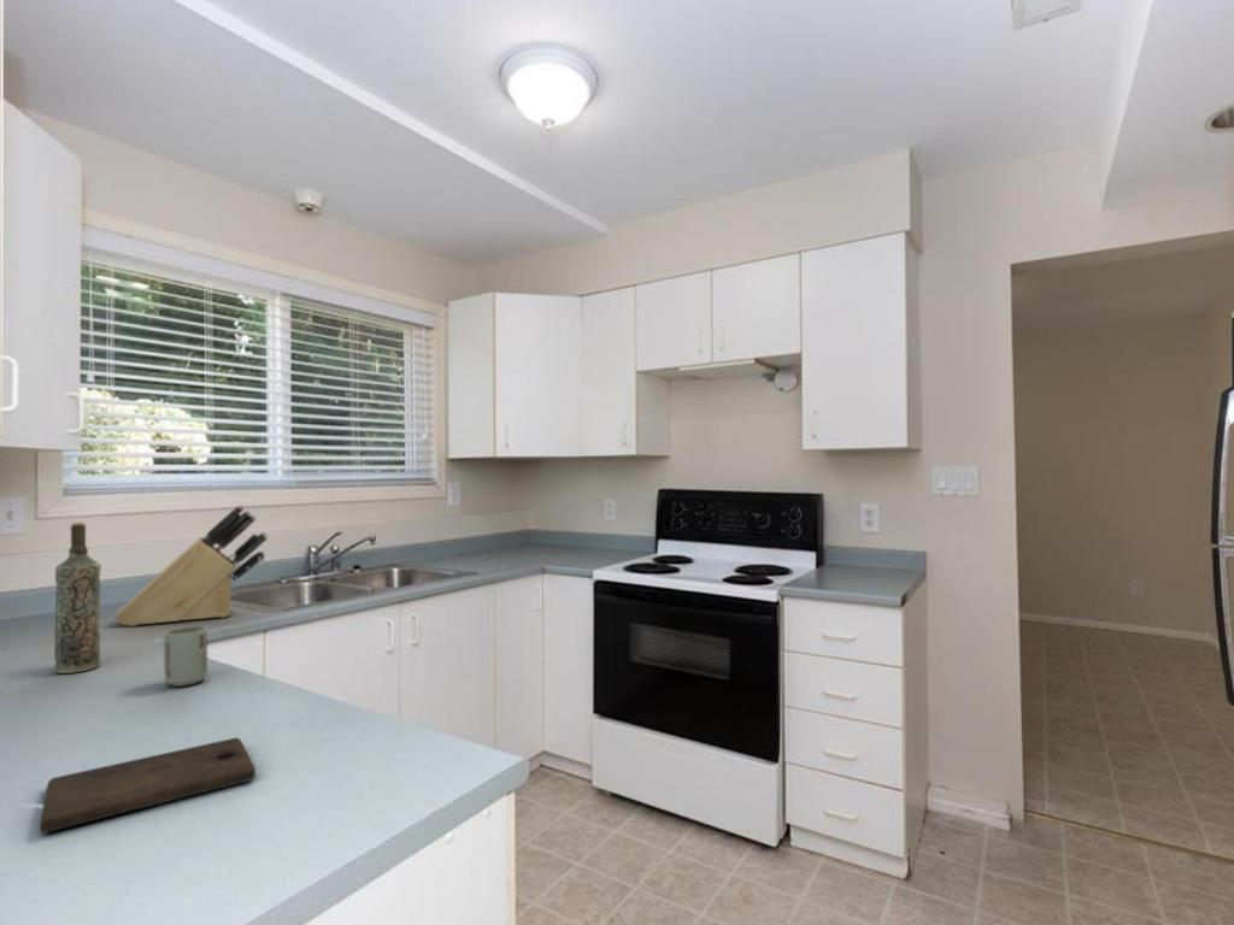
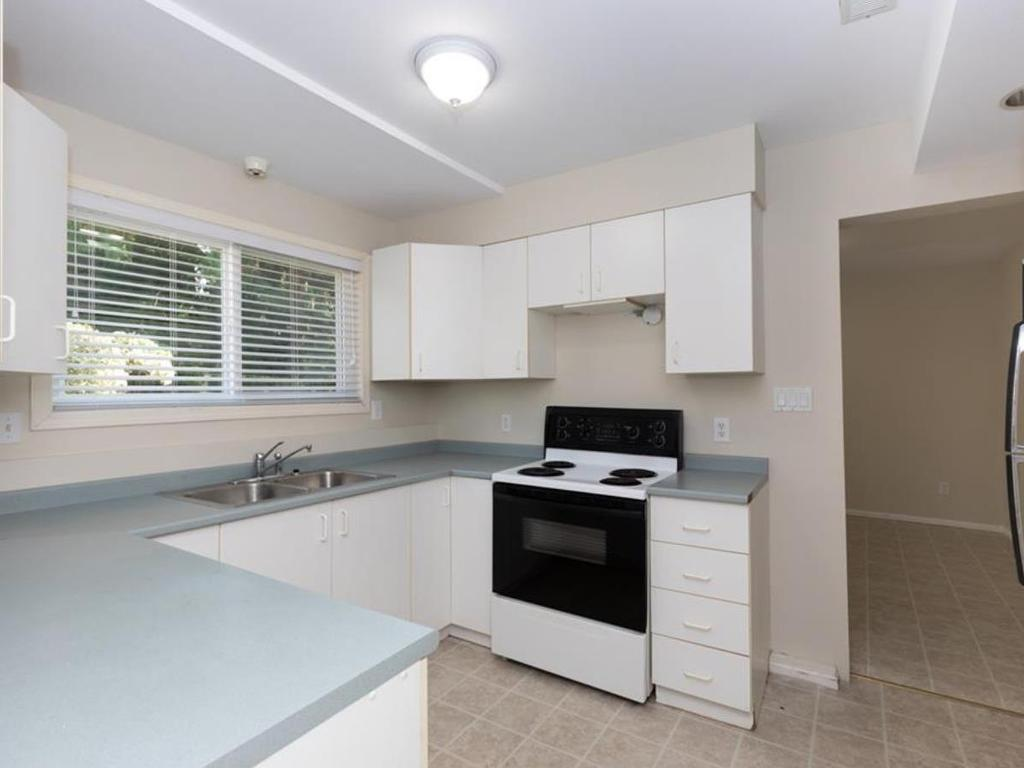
- knife block (195, 561)
- bottle (77, 596)
- cup (186, 655)
- cutting board (153, 778)
